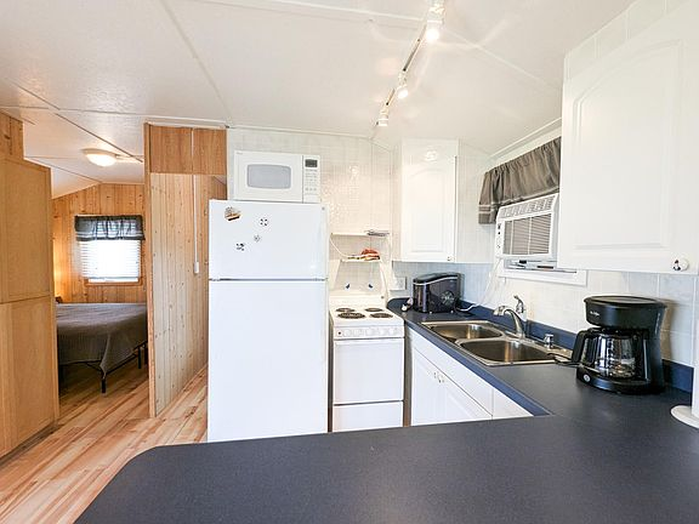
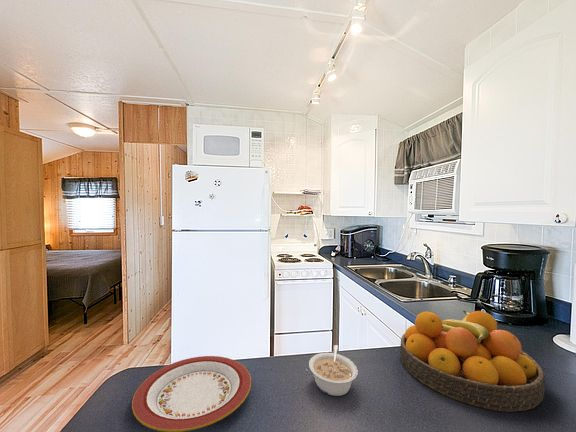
+ fruit bowl (464, 342)
+ legume (331, 372)
+ plate (195, 390)
